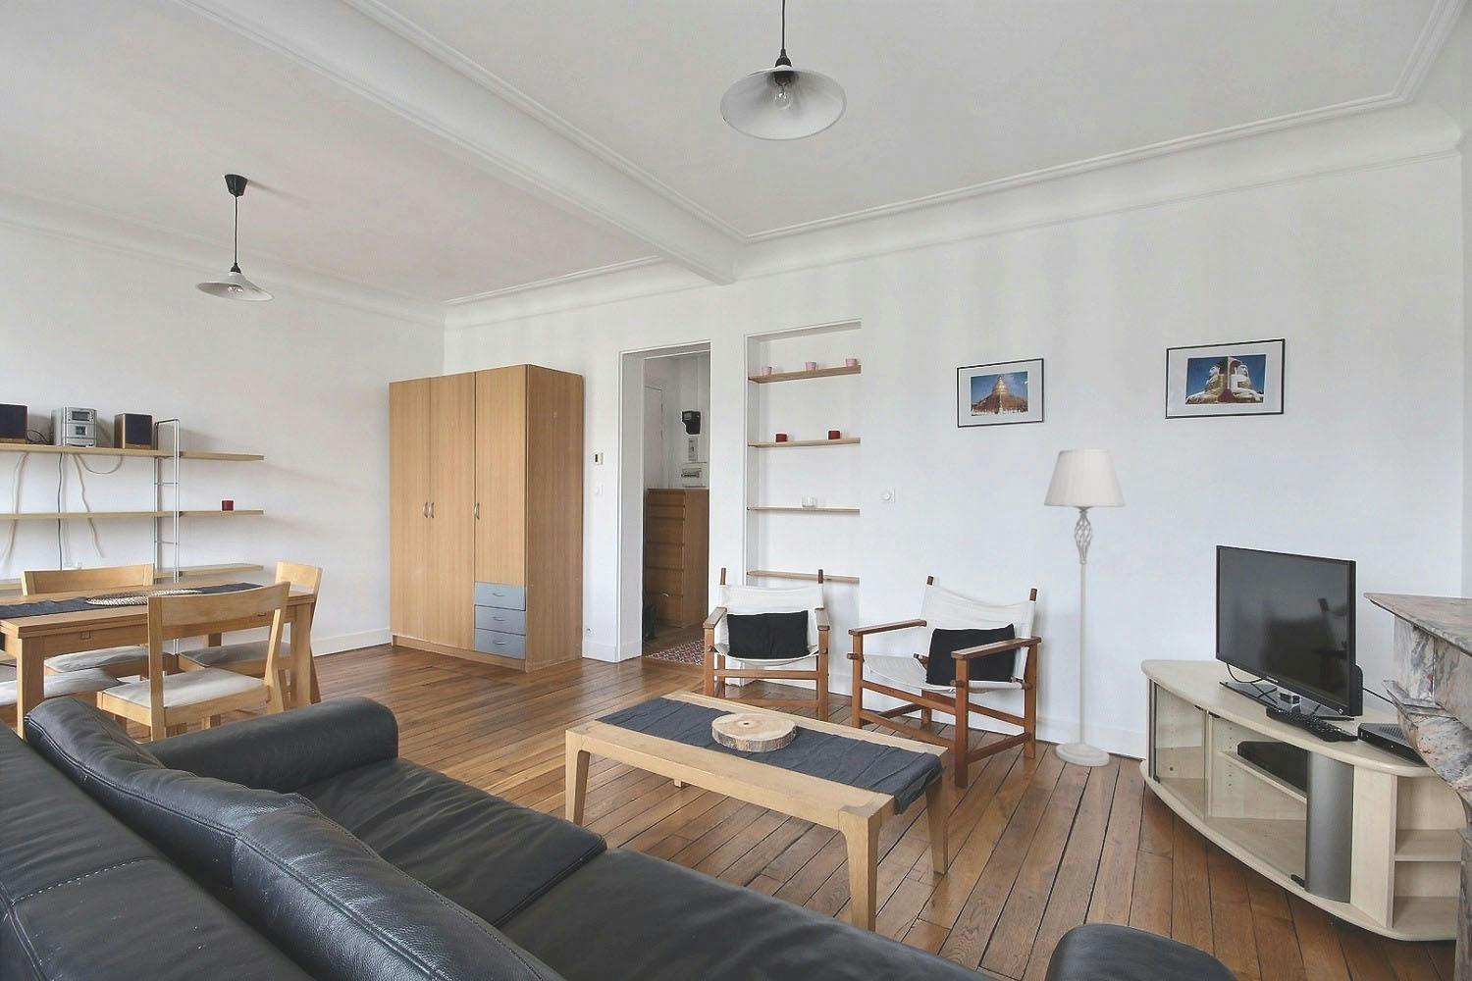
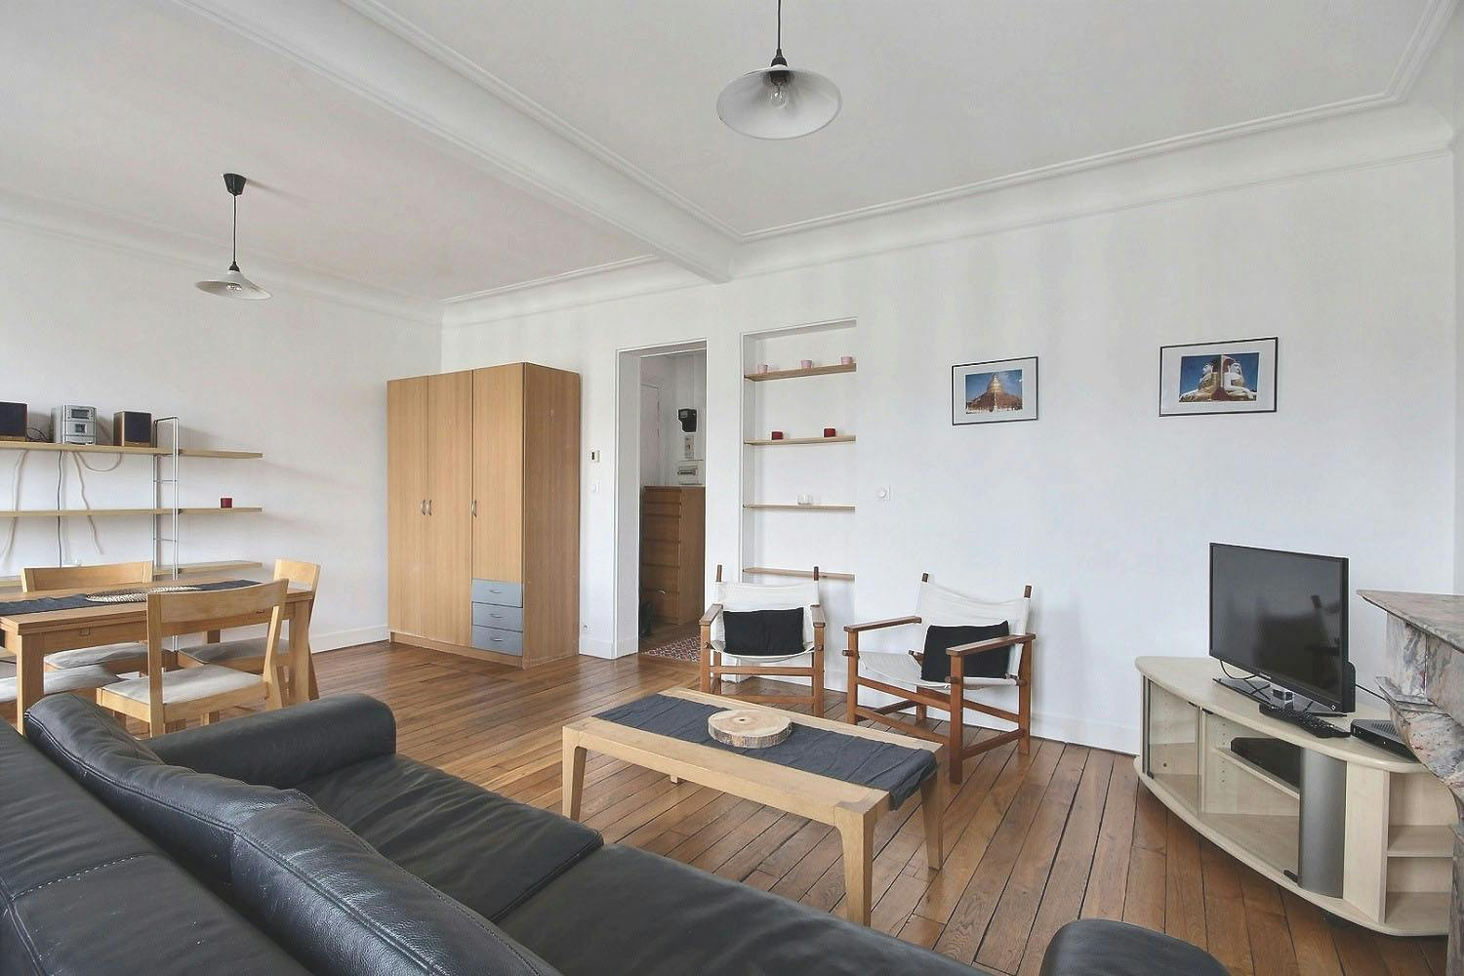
- floor lamp (1082, 603)
